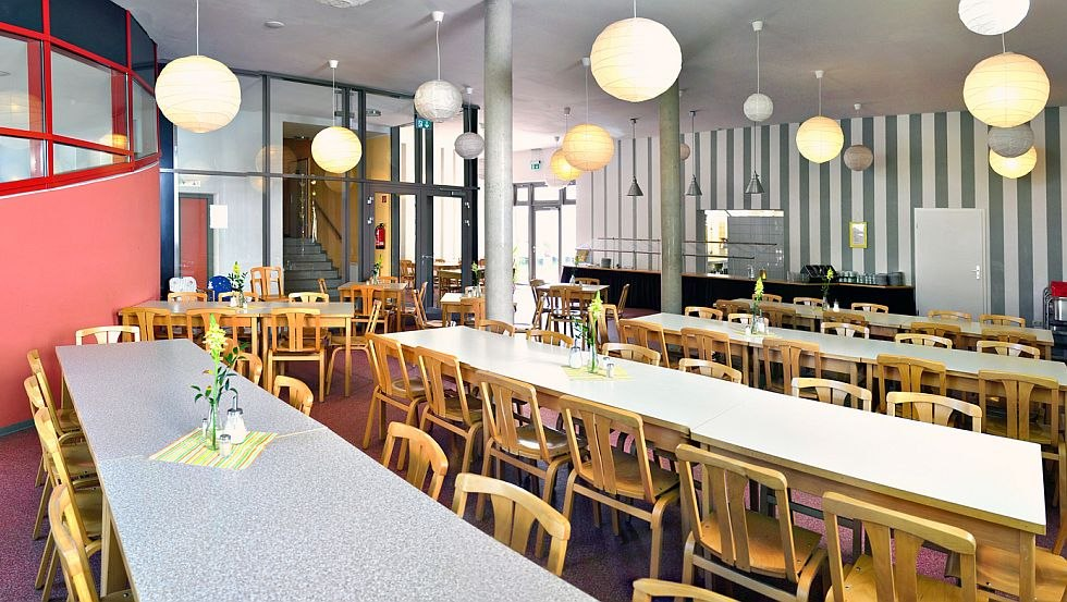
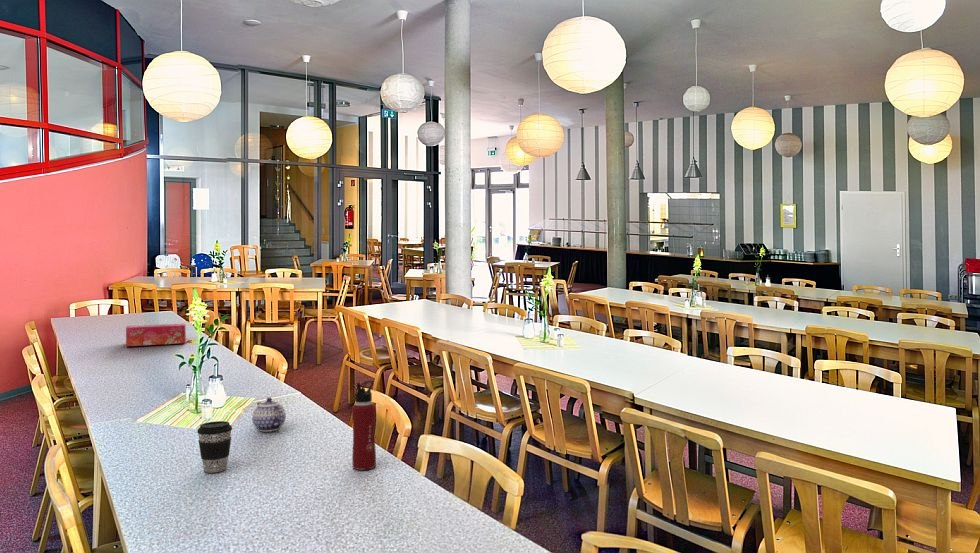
+ teapot (269, 413)
+ tissue box (156, 334)
+ coffee cup (215, 446)
+ water bottle (363, 424)
